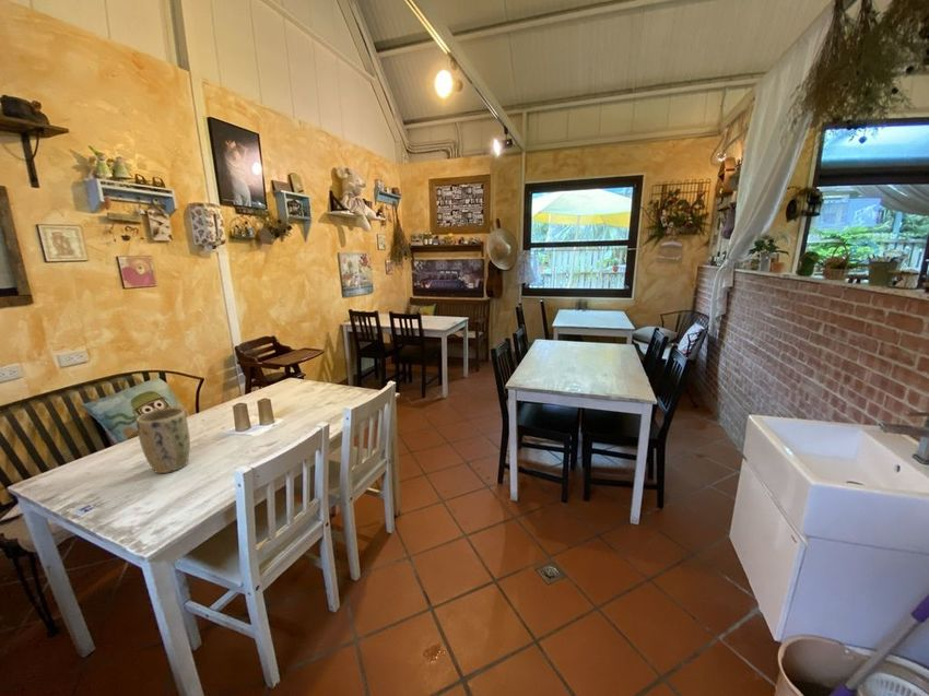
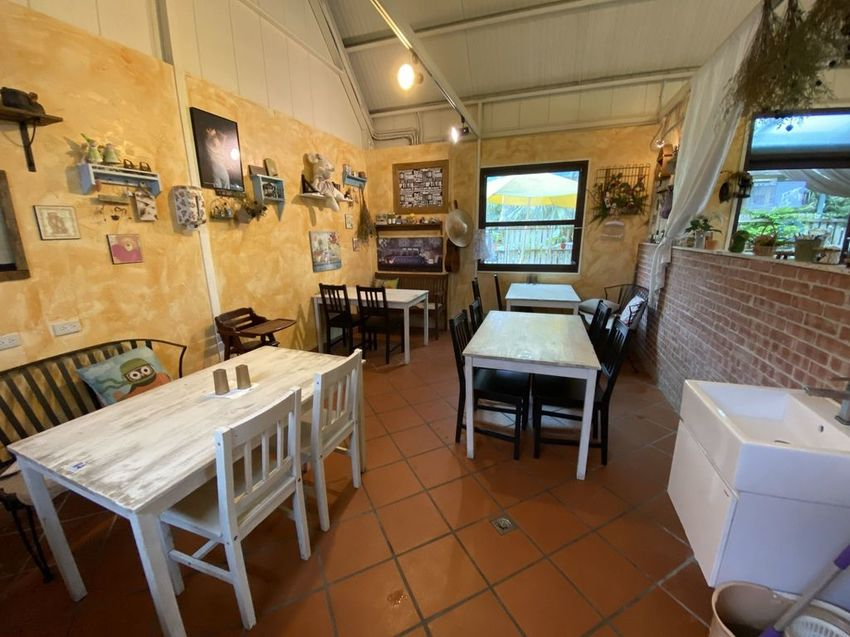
- plant pot (165, 440)
